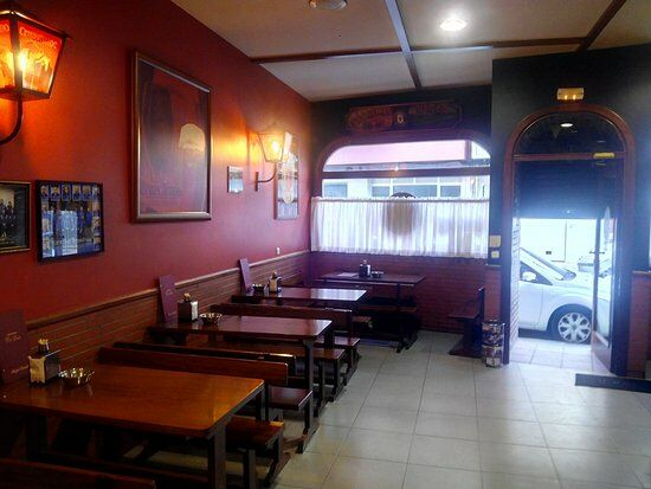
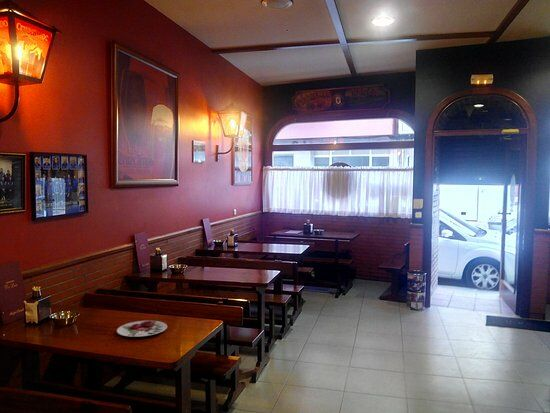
+ plate (142, 327)
